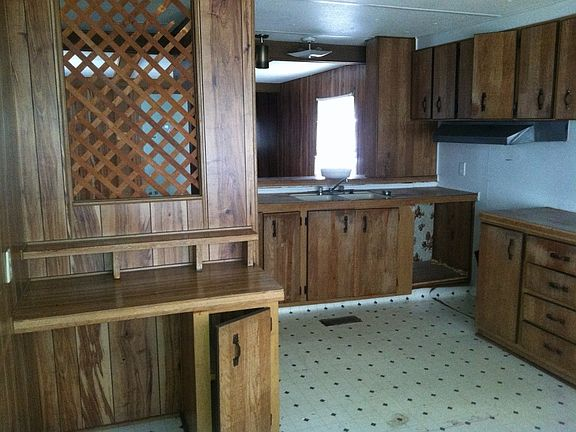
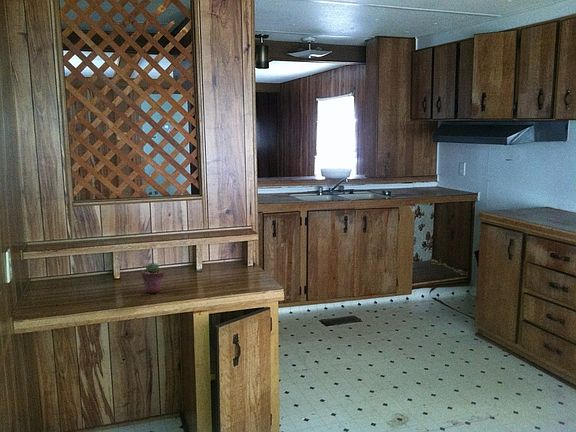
+ potted succulent (152, 276)
